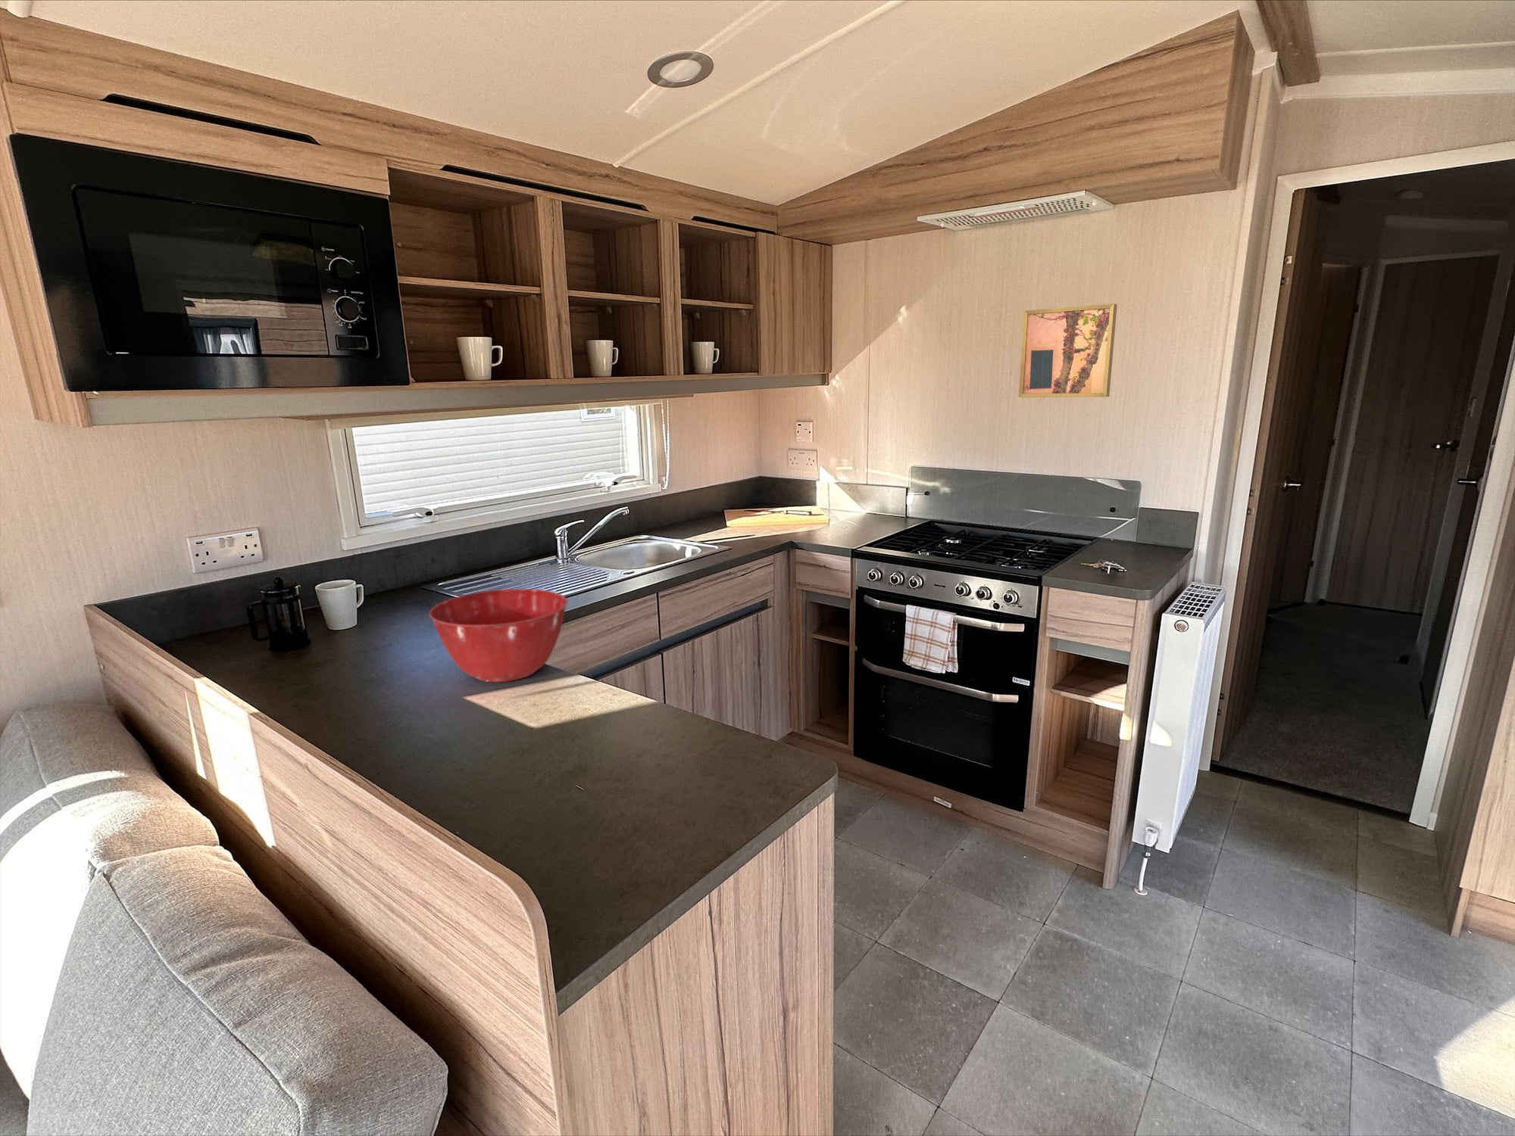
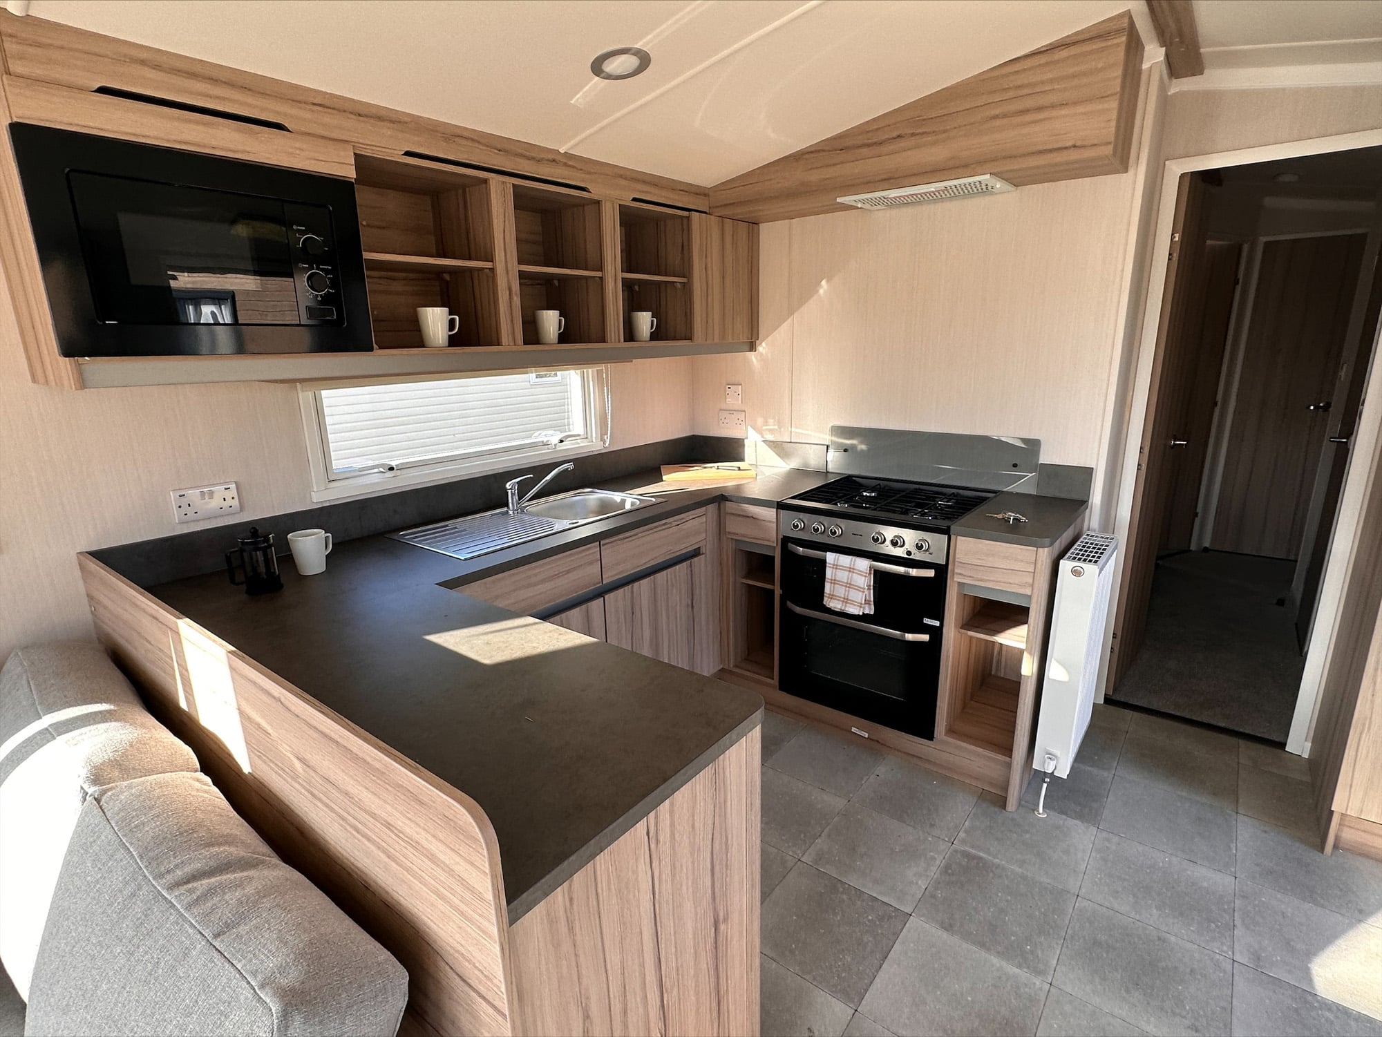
- wall art (1066, 353)
- mixing bowl (503, 638)
